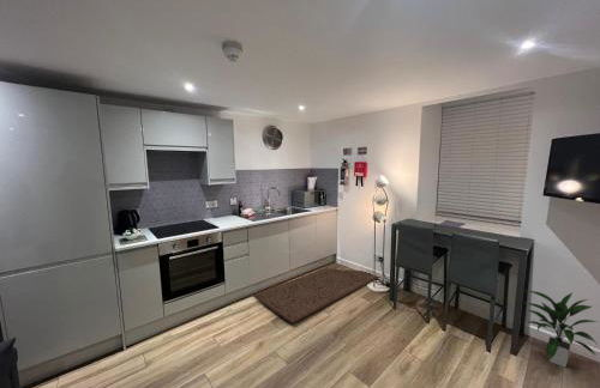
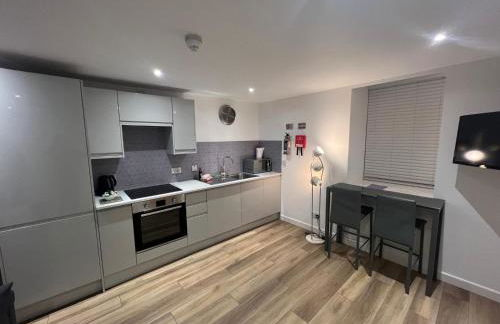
- indoor plant (558, 327)
- rug (340, 277)
